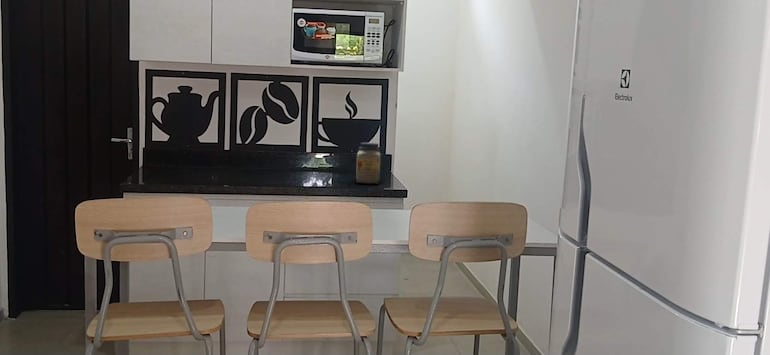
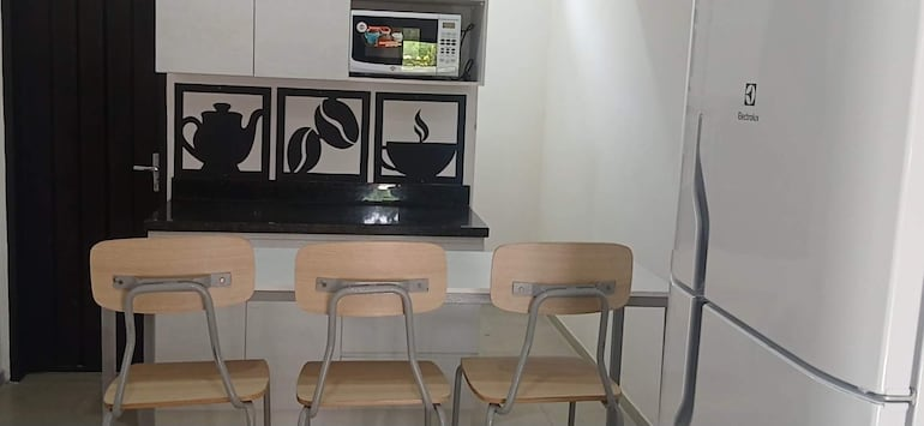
- jar (368, 162)
